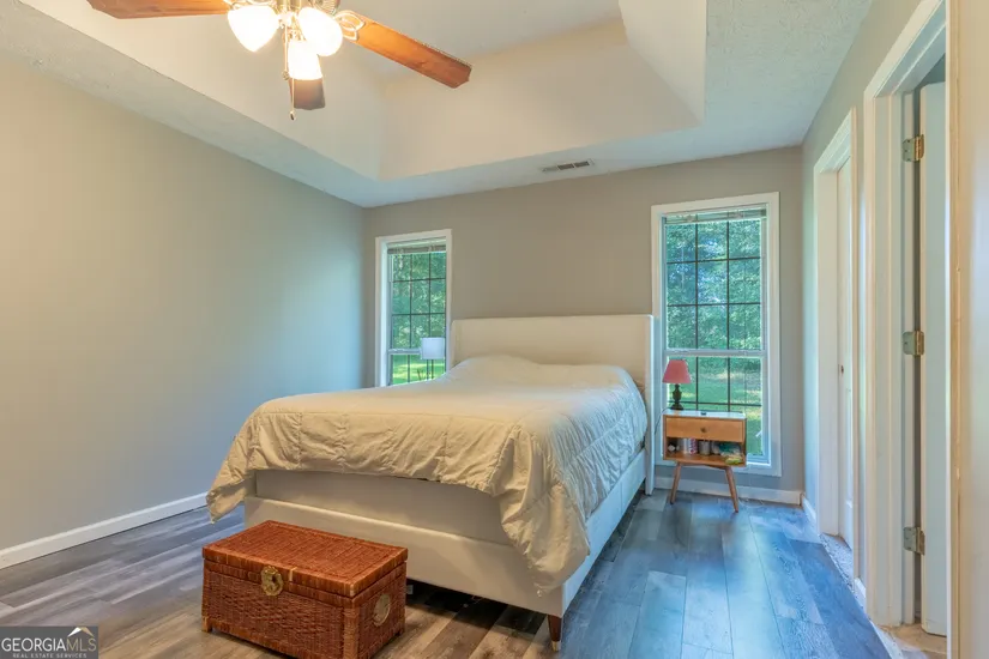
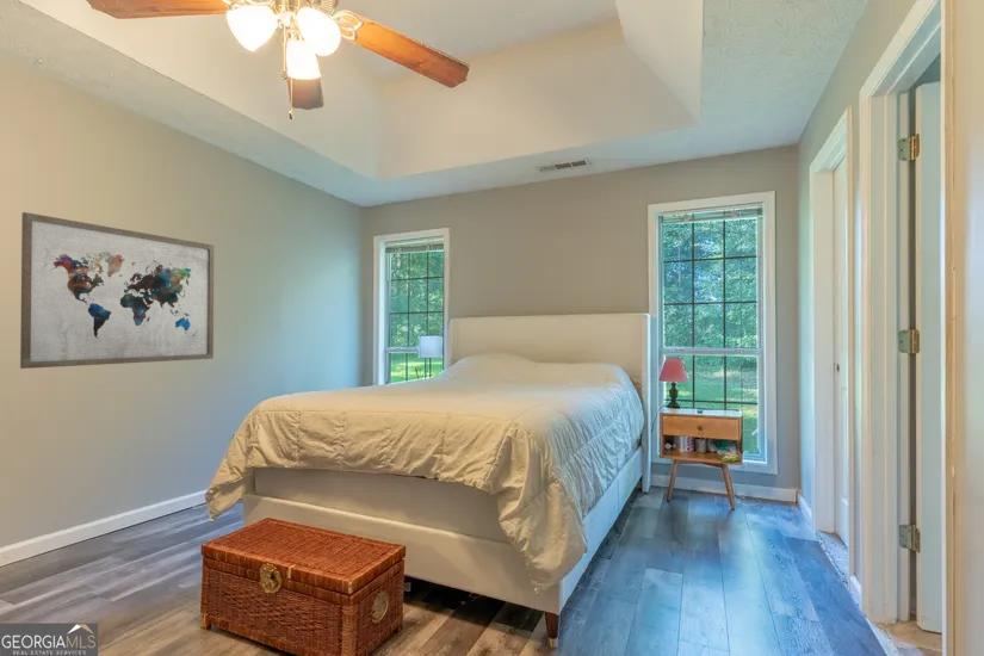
+ wall art (132, 297)
